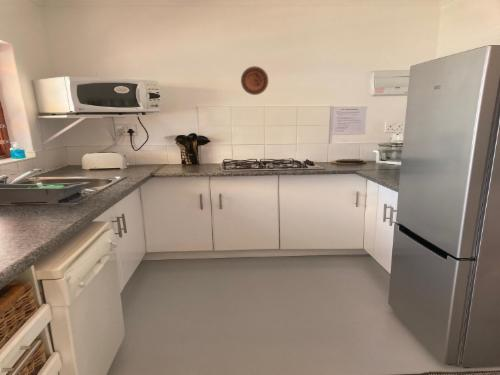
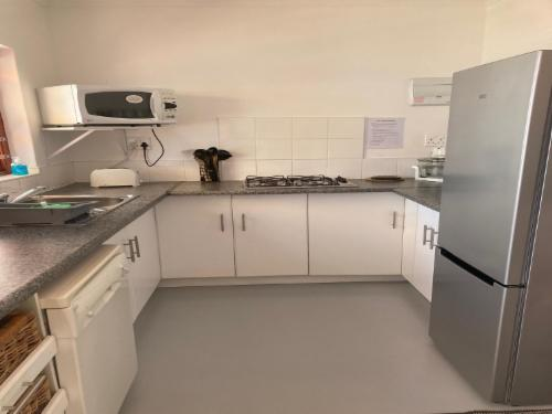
- decorative plate (254, 80)
